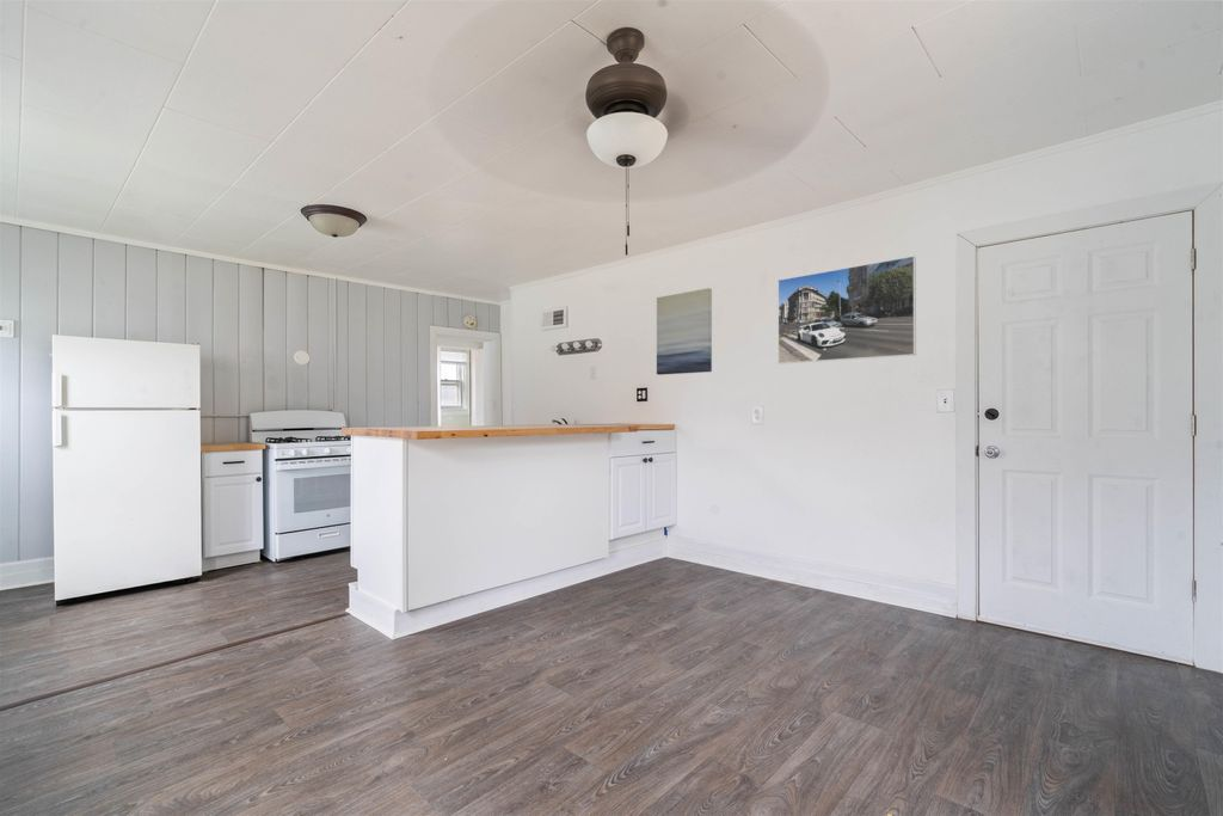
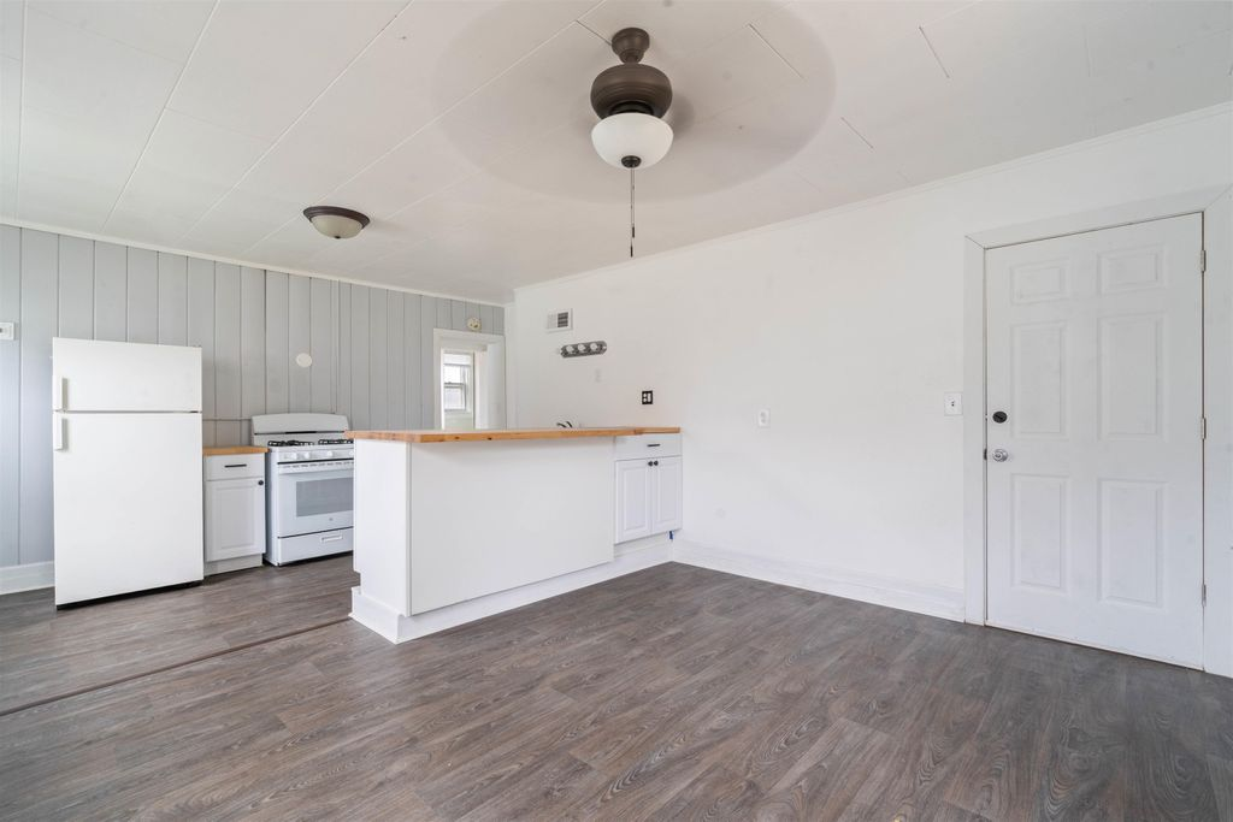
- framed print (841, 314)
- wall art (682, 333)
